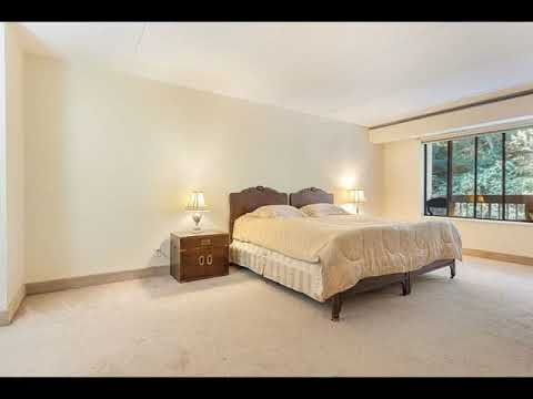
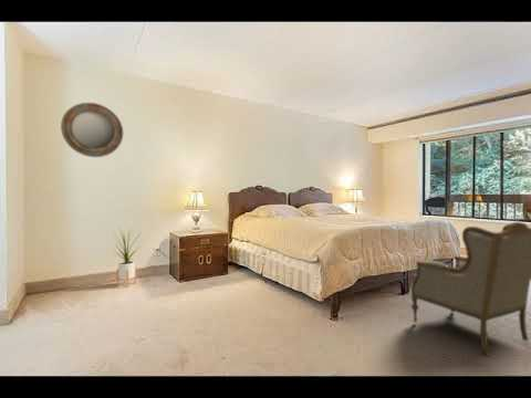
+ home mirror (93, 129)
+ armchair (469, 274)
+ house plant (126, 255)
